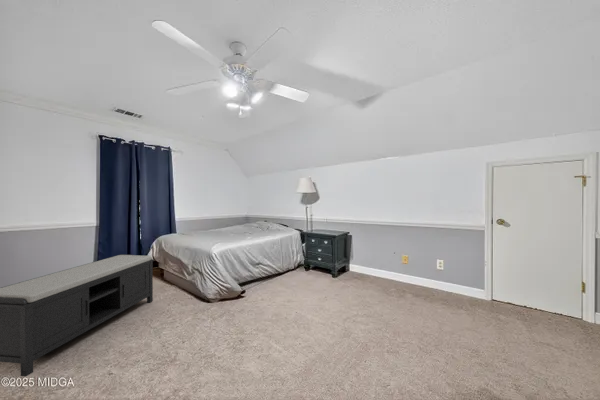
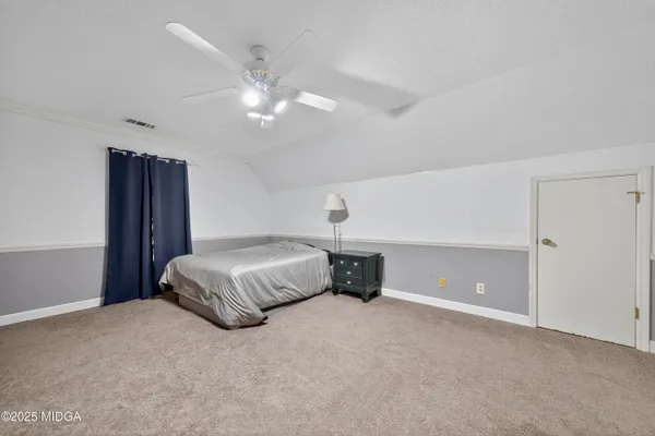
- bench (86, 298)
